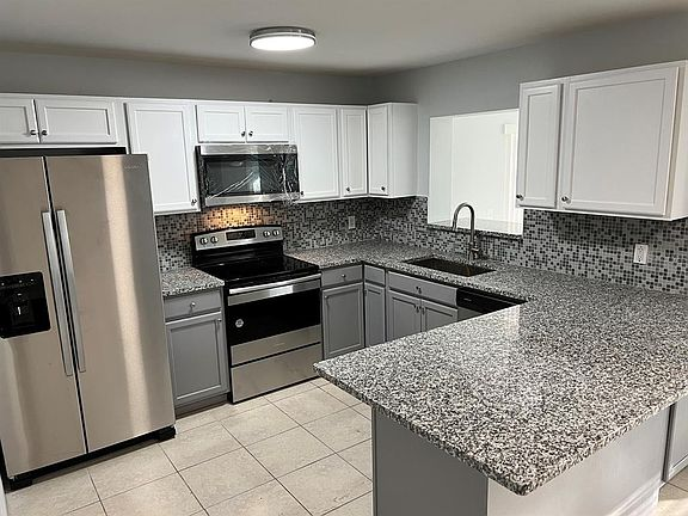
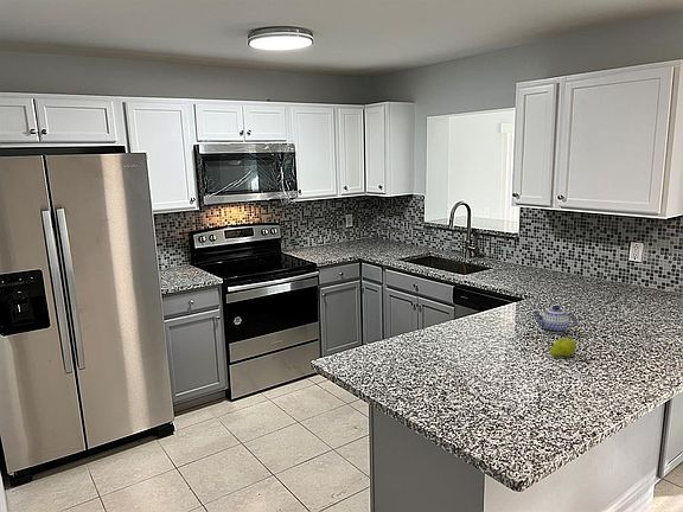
+ fruit (560, 346)
+ teapot (555, 318)
